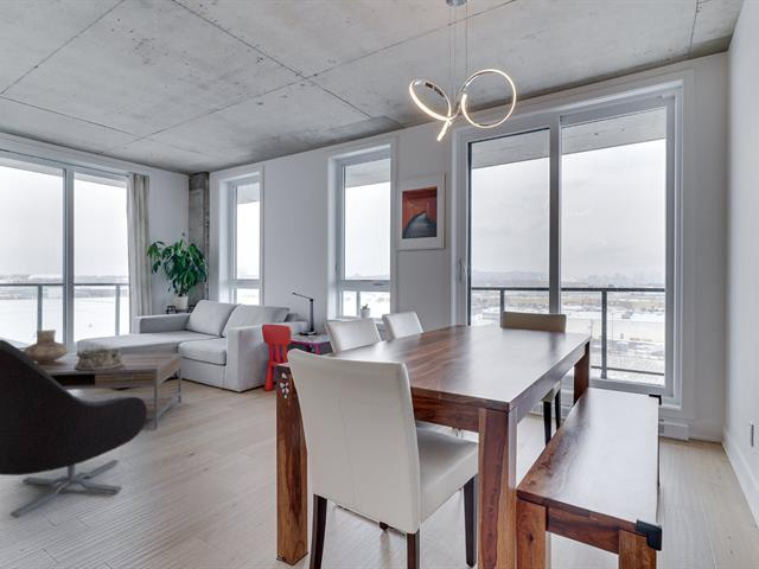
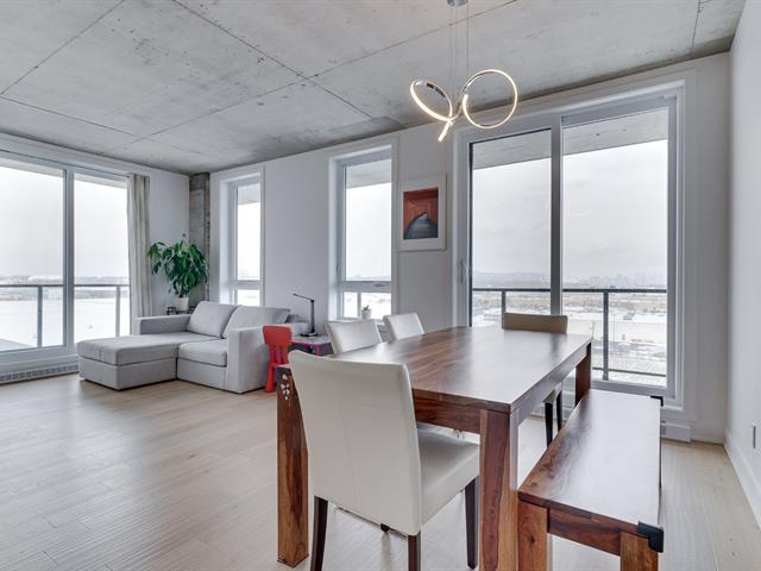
- vase (45, 345)
- armchair (64, 409)
- coffee table (85, 388)
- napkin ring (100, 357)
